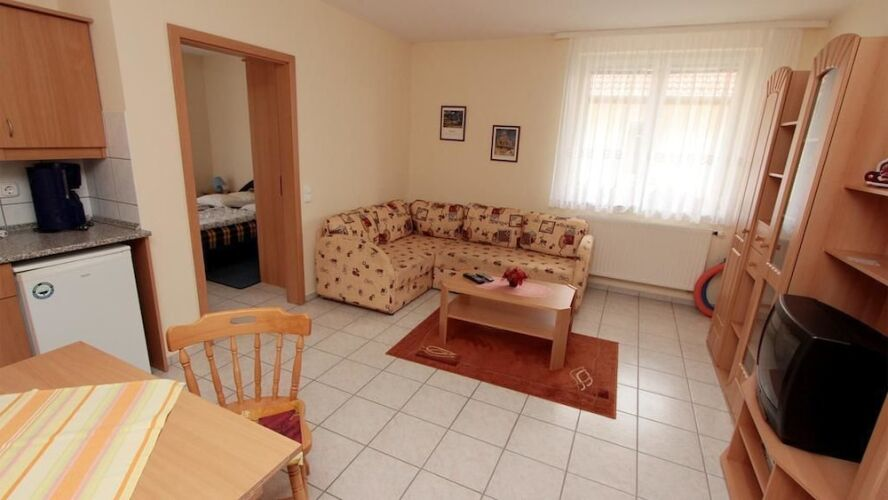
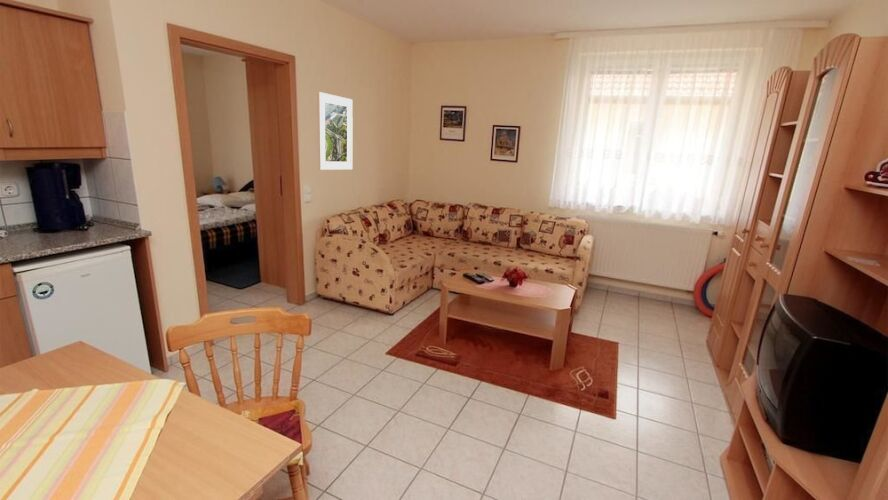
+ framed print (336, 133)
